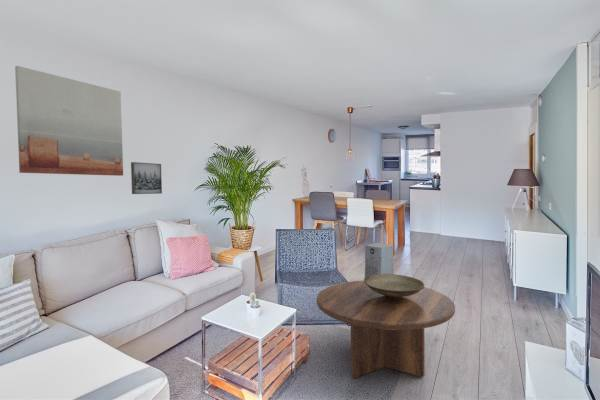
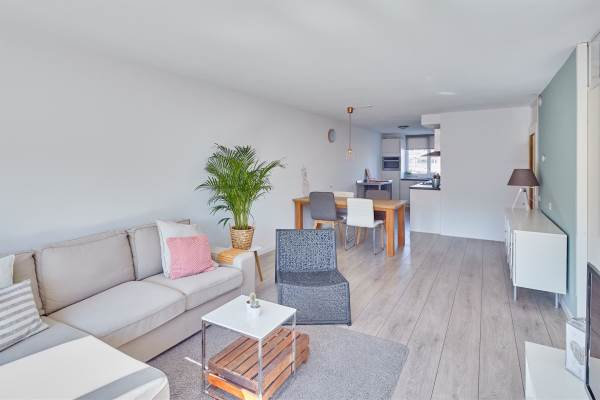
- wall art (75, 127)
- air purifier (379, 267)
- coffee table (382, 331)
- wall art (147, 178)
- decorative bowl (393, 288)
